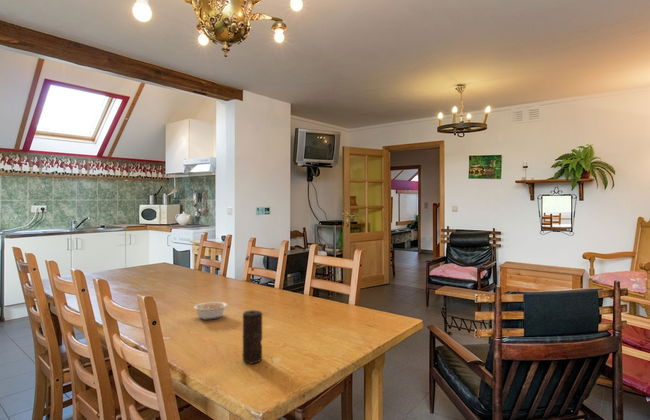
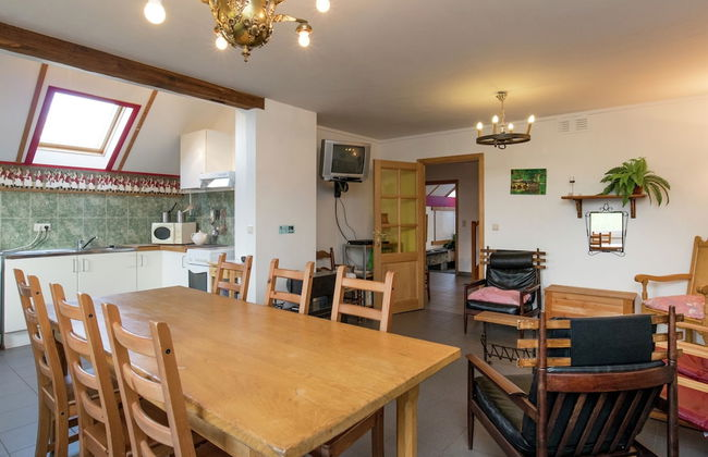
- legume (209, 310)
- candle (252, 336)
